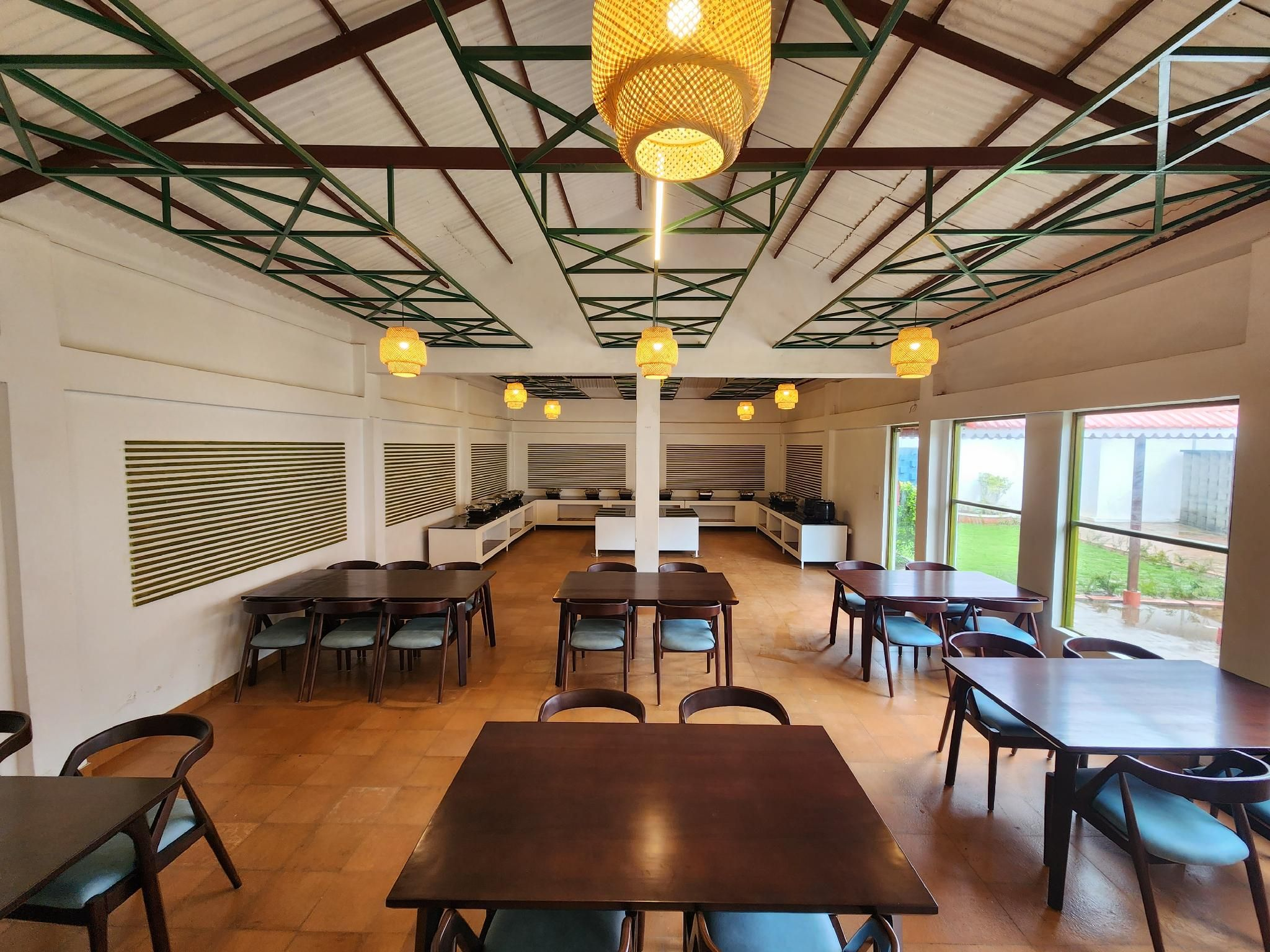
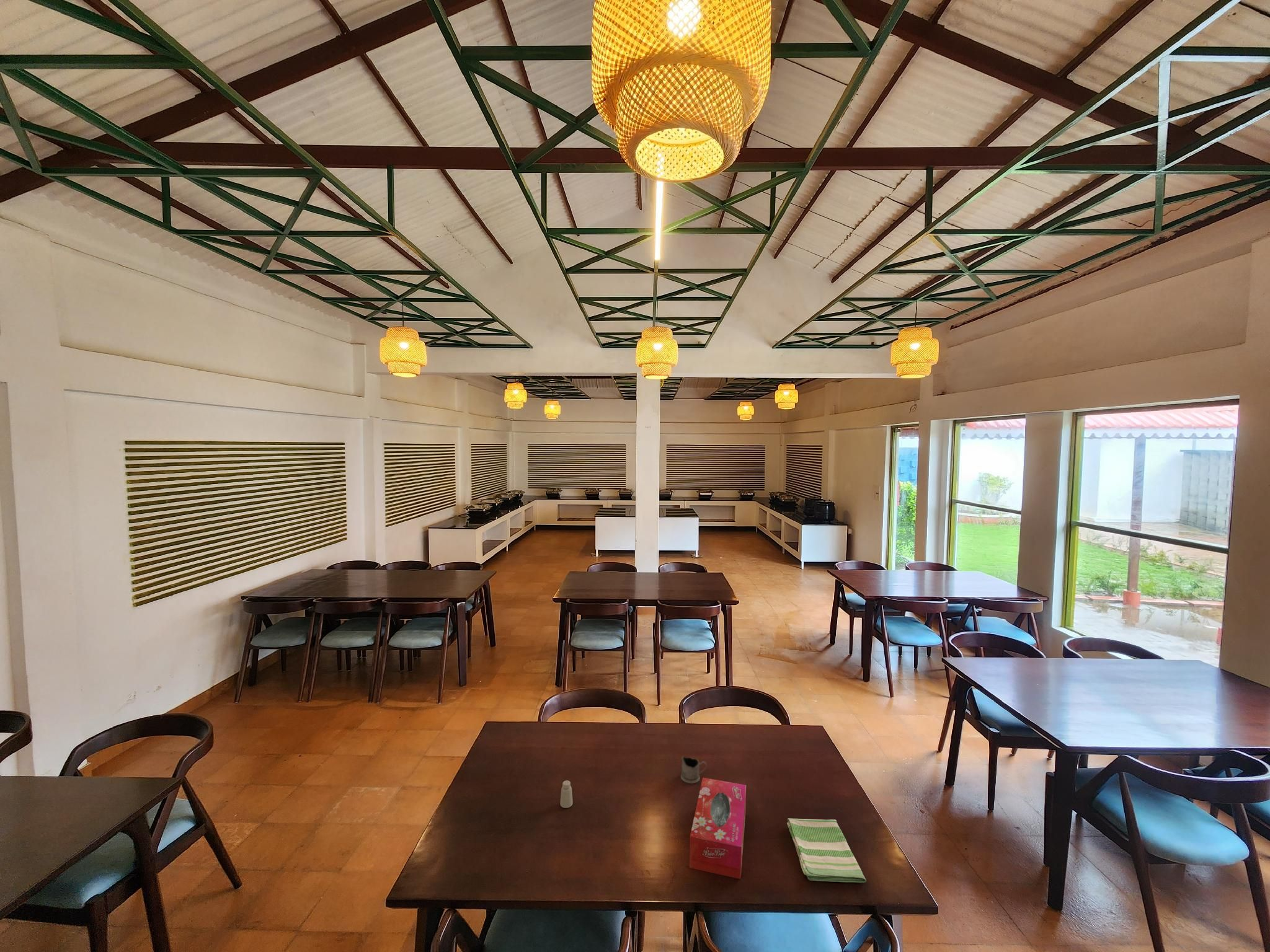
+ tissue box (719, 823)
+ tea glass holder (693, 768)
+ saltshaker (566, 793)
+ dish towel (822, 847)
